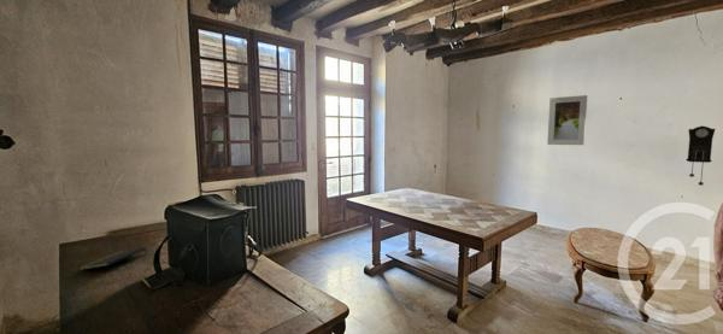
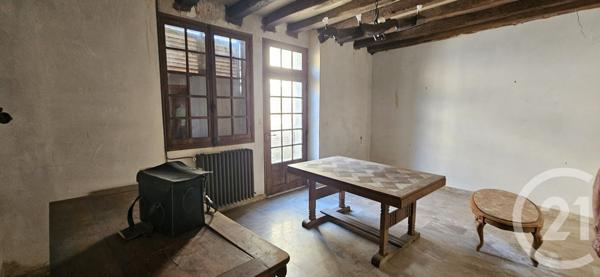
- notepad (114, 257)
- pendulum clock (699, 156)
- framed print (566, 121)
